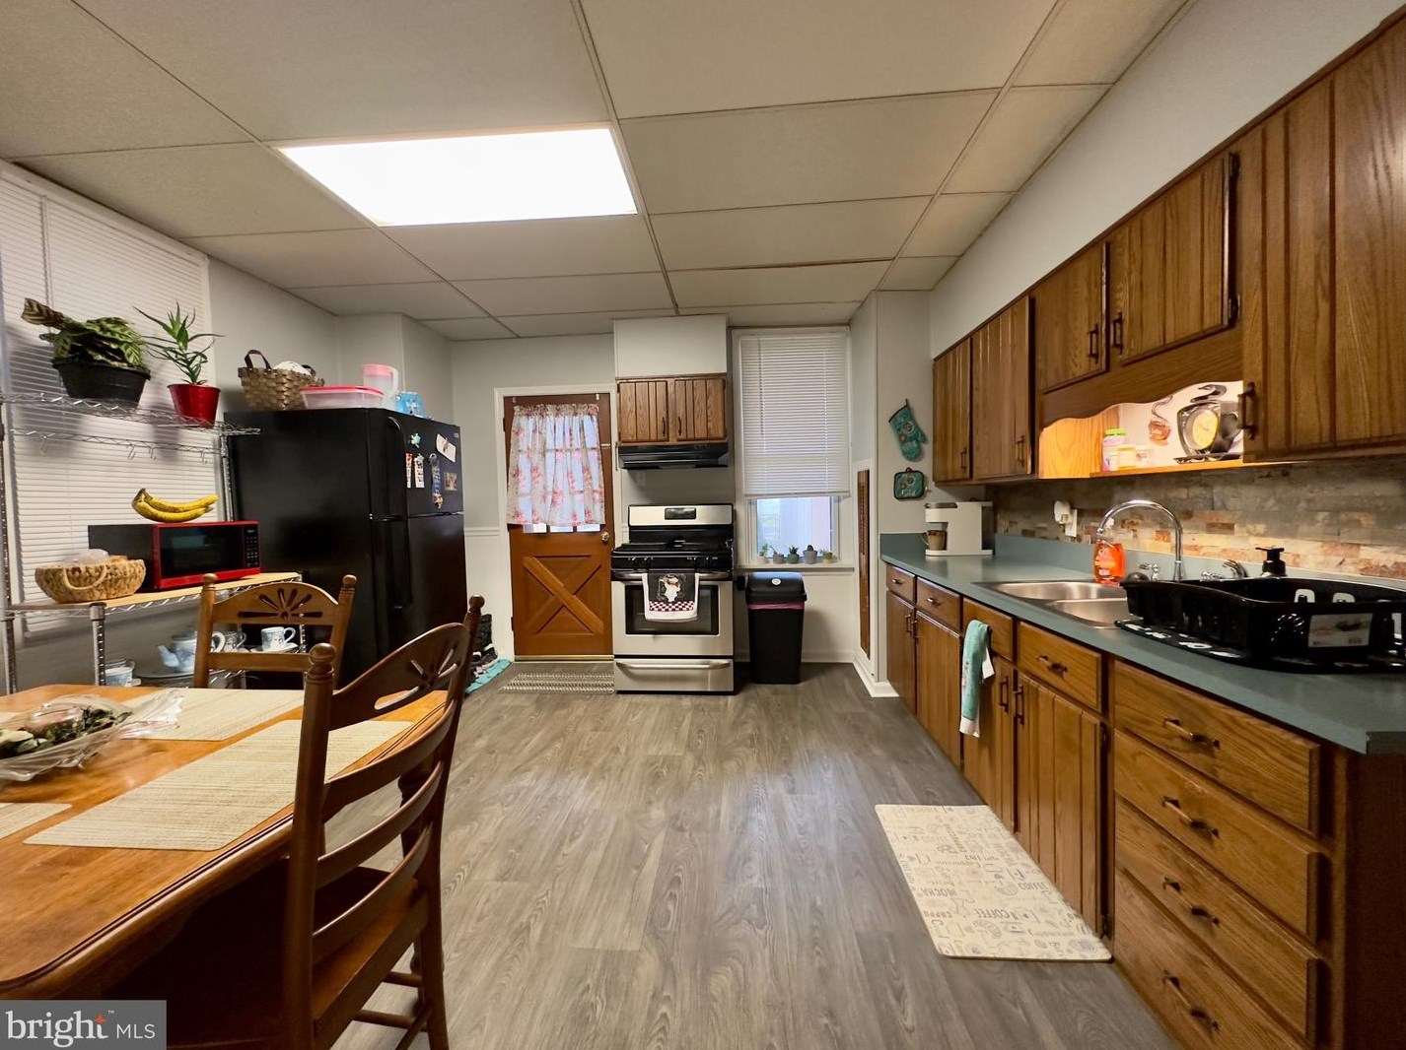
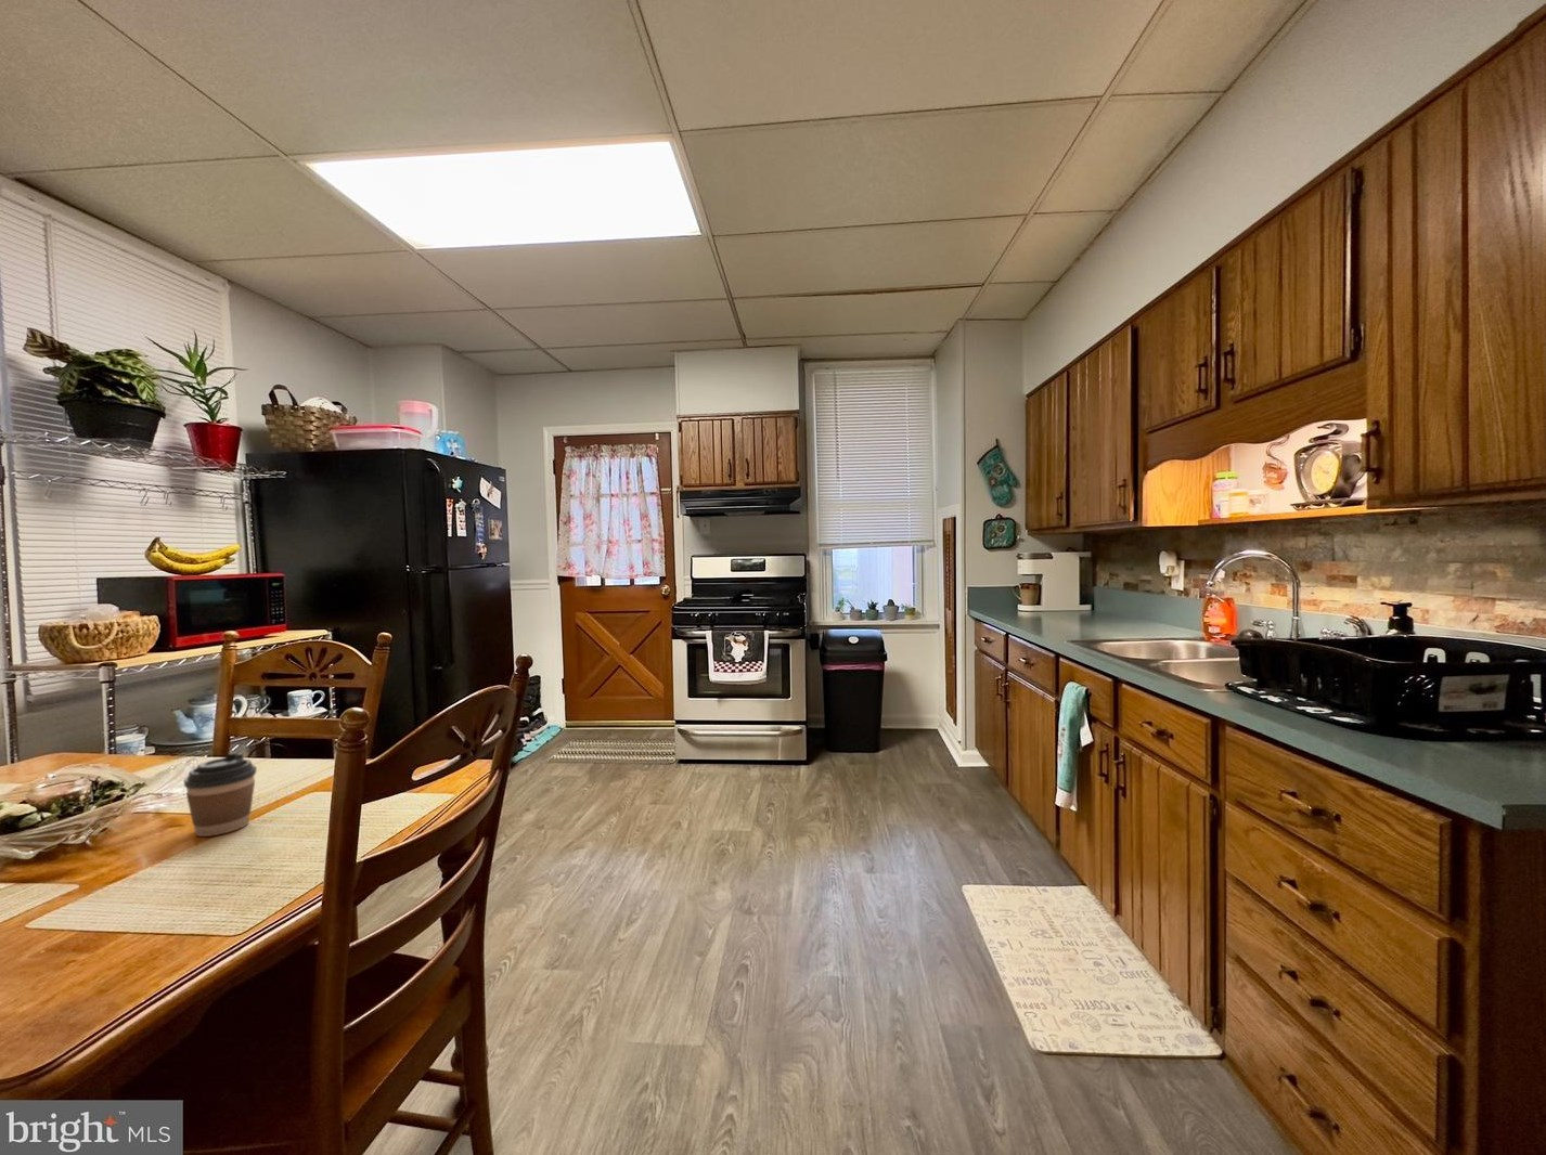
+ coffee cup (221, 792)
